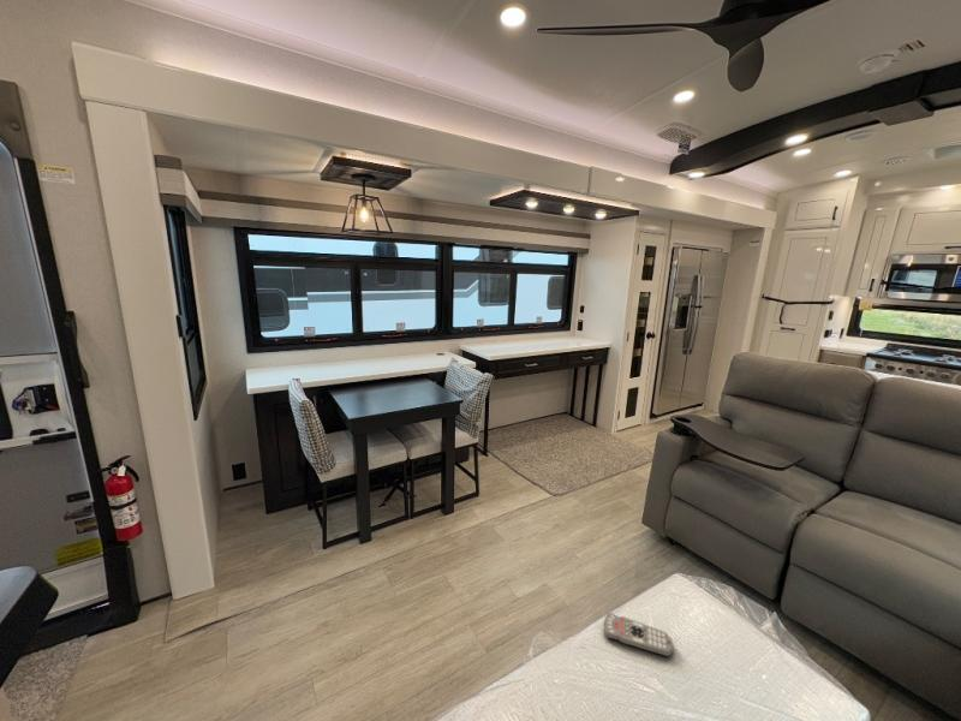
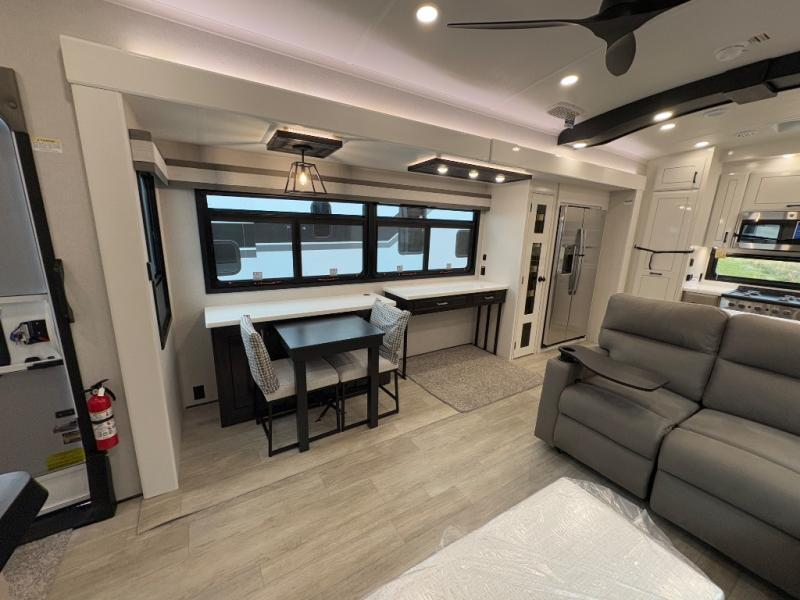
- remote control (637, 634)
